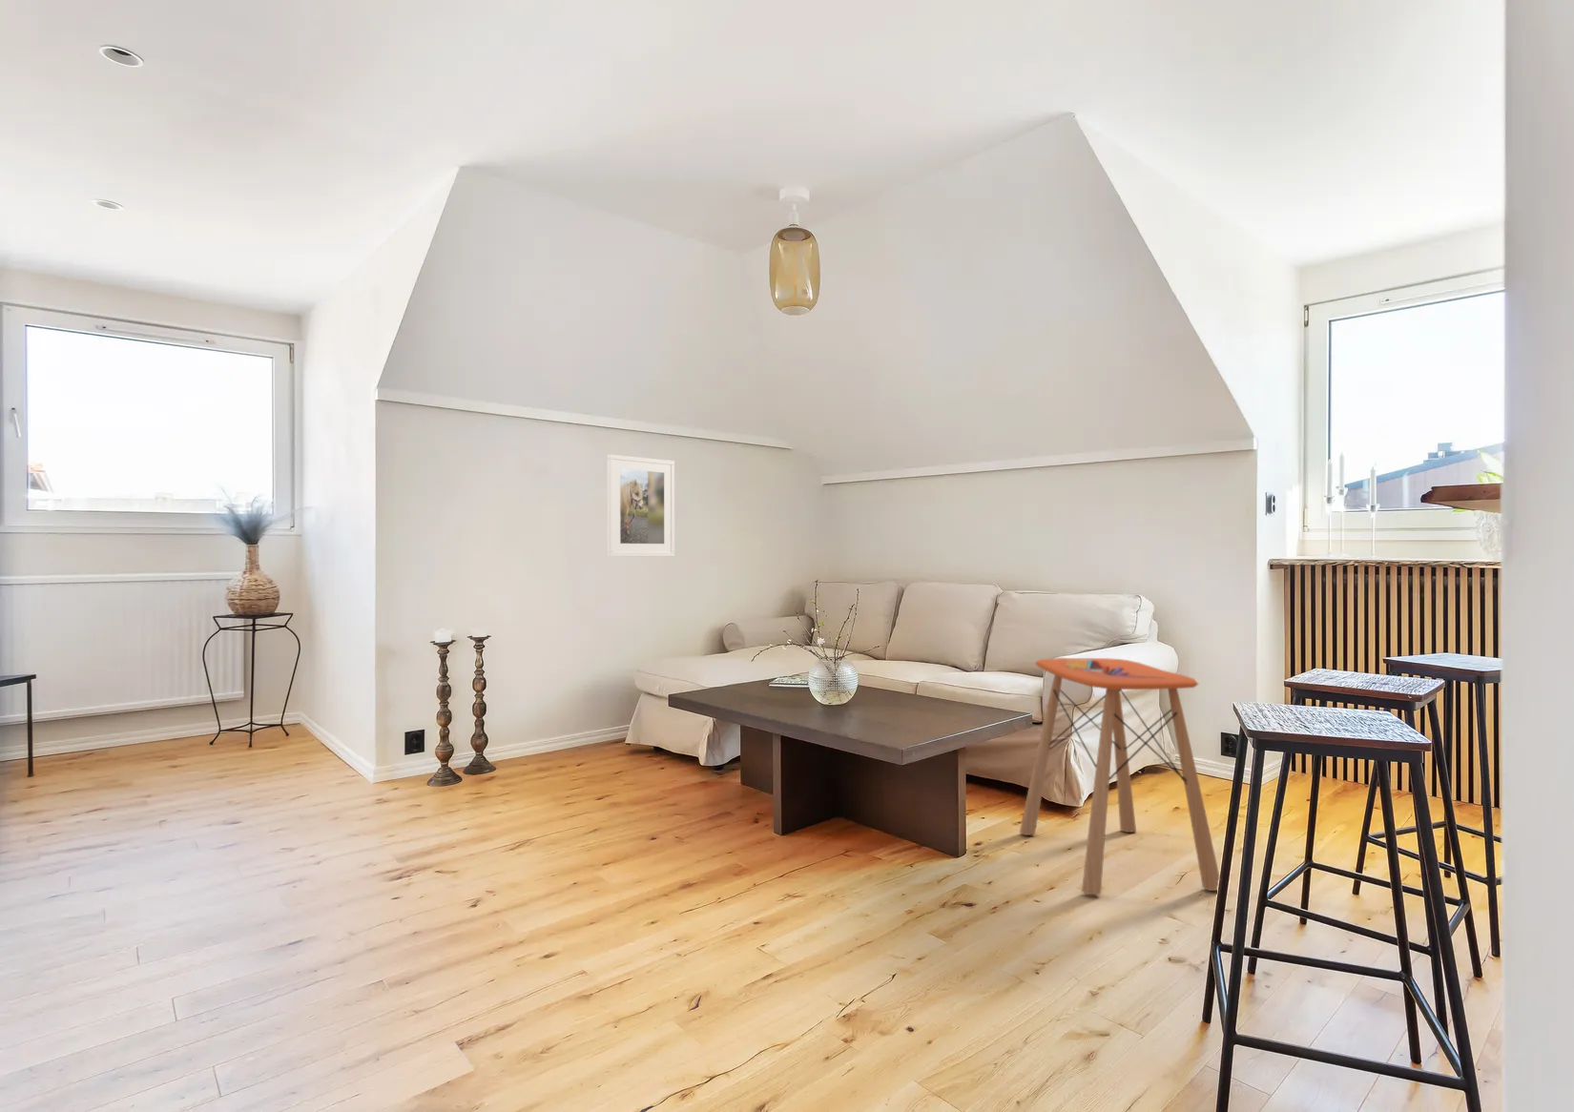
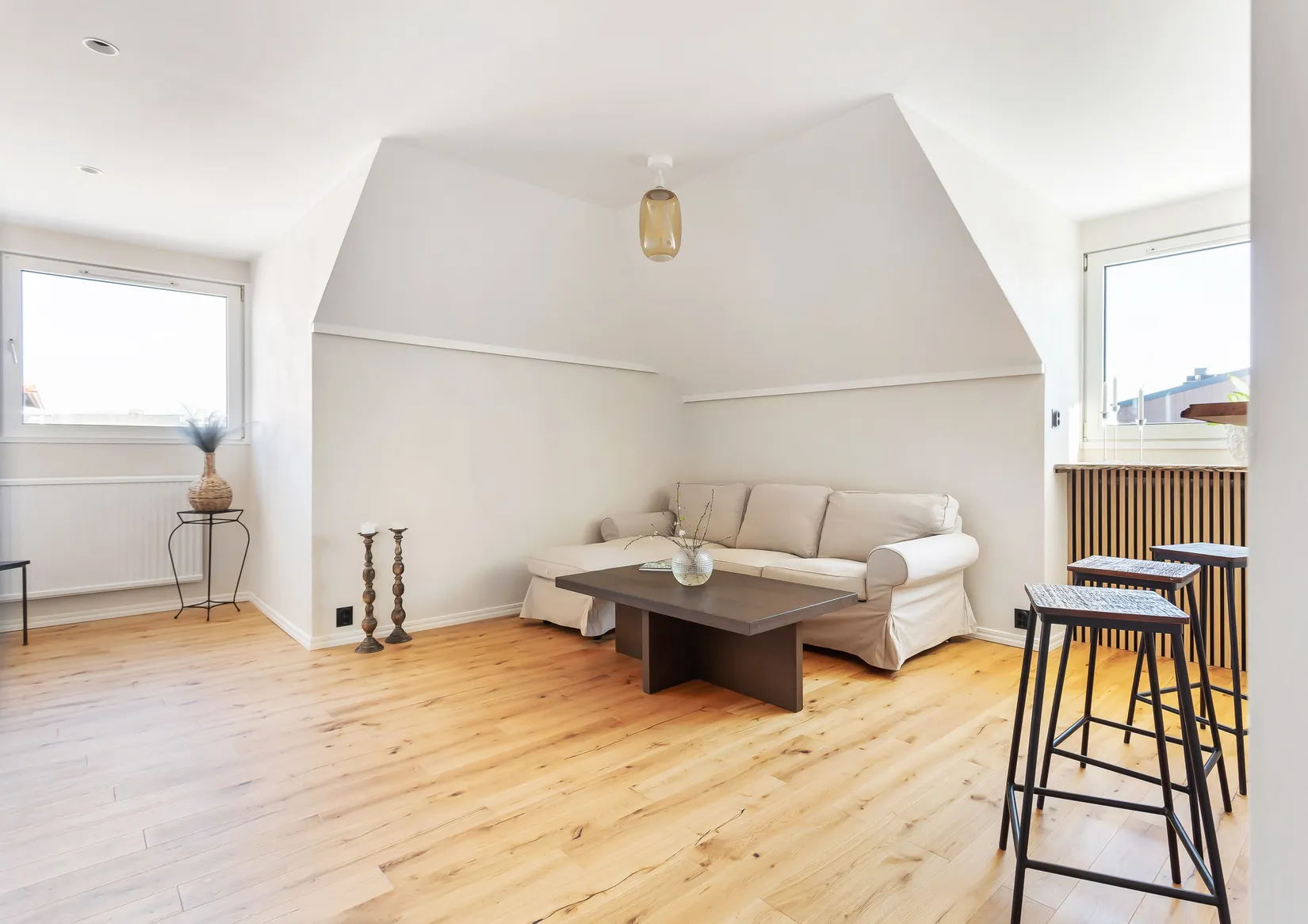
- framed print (643, 507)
- side table (1110, 764)
